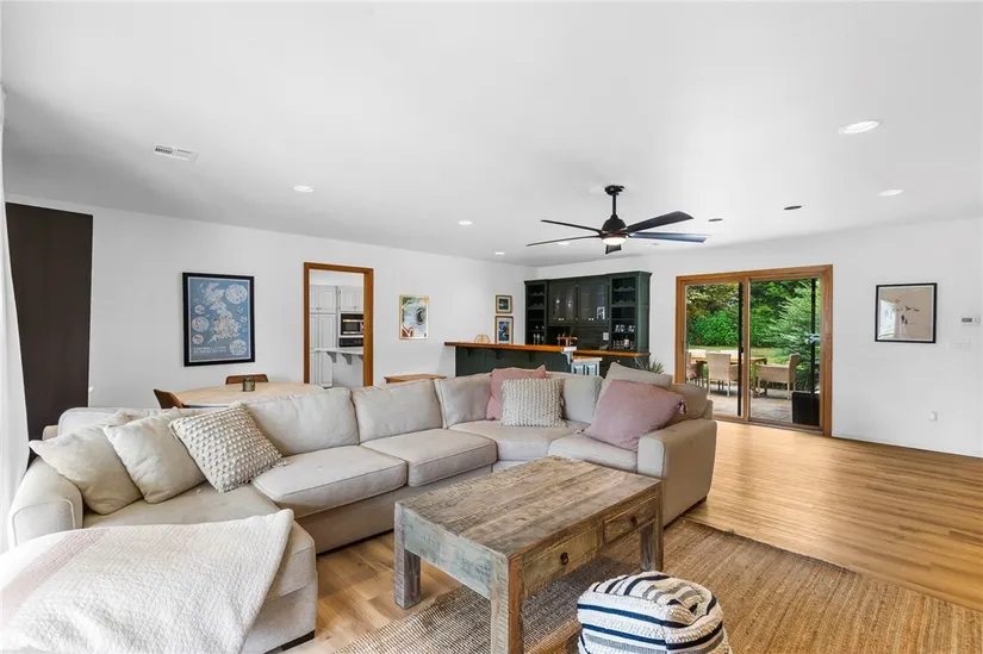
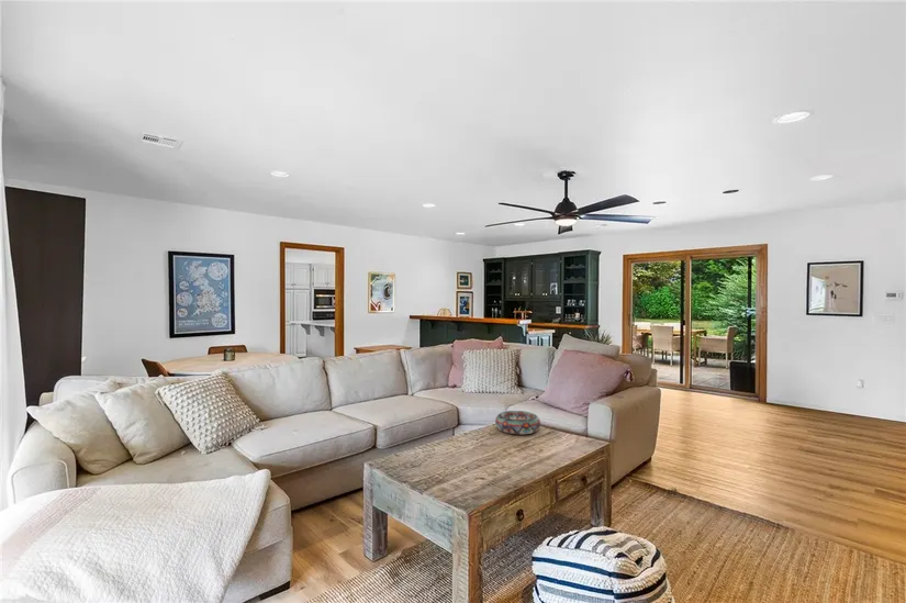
+ decorative bowl (517, 422)
